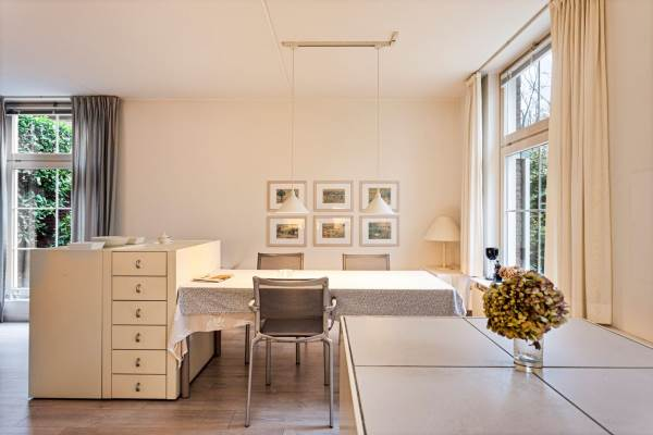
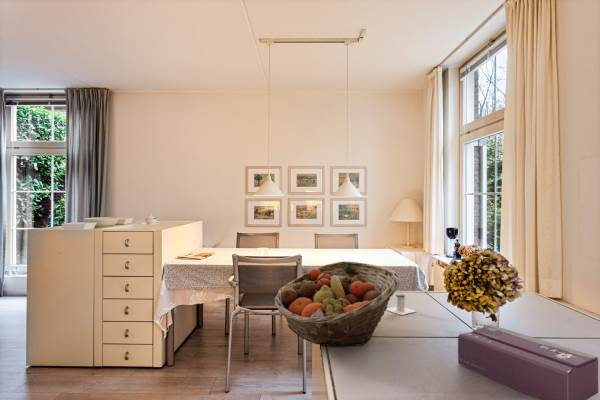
+ fruit basket (334, 298)
+ tissue box (522, 360)
+ salt shaker (400, 302)
